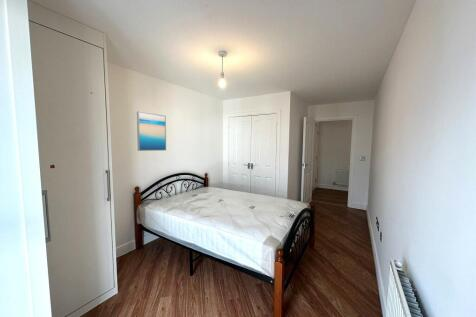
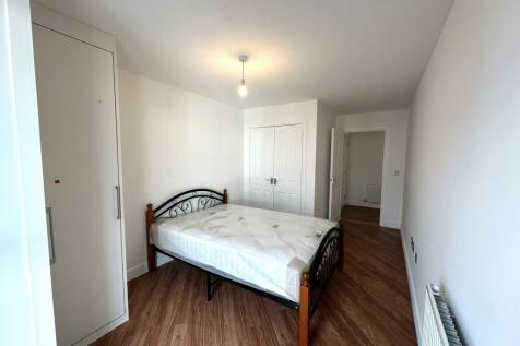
- wall art (152, 132)
